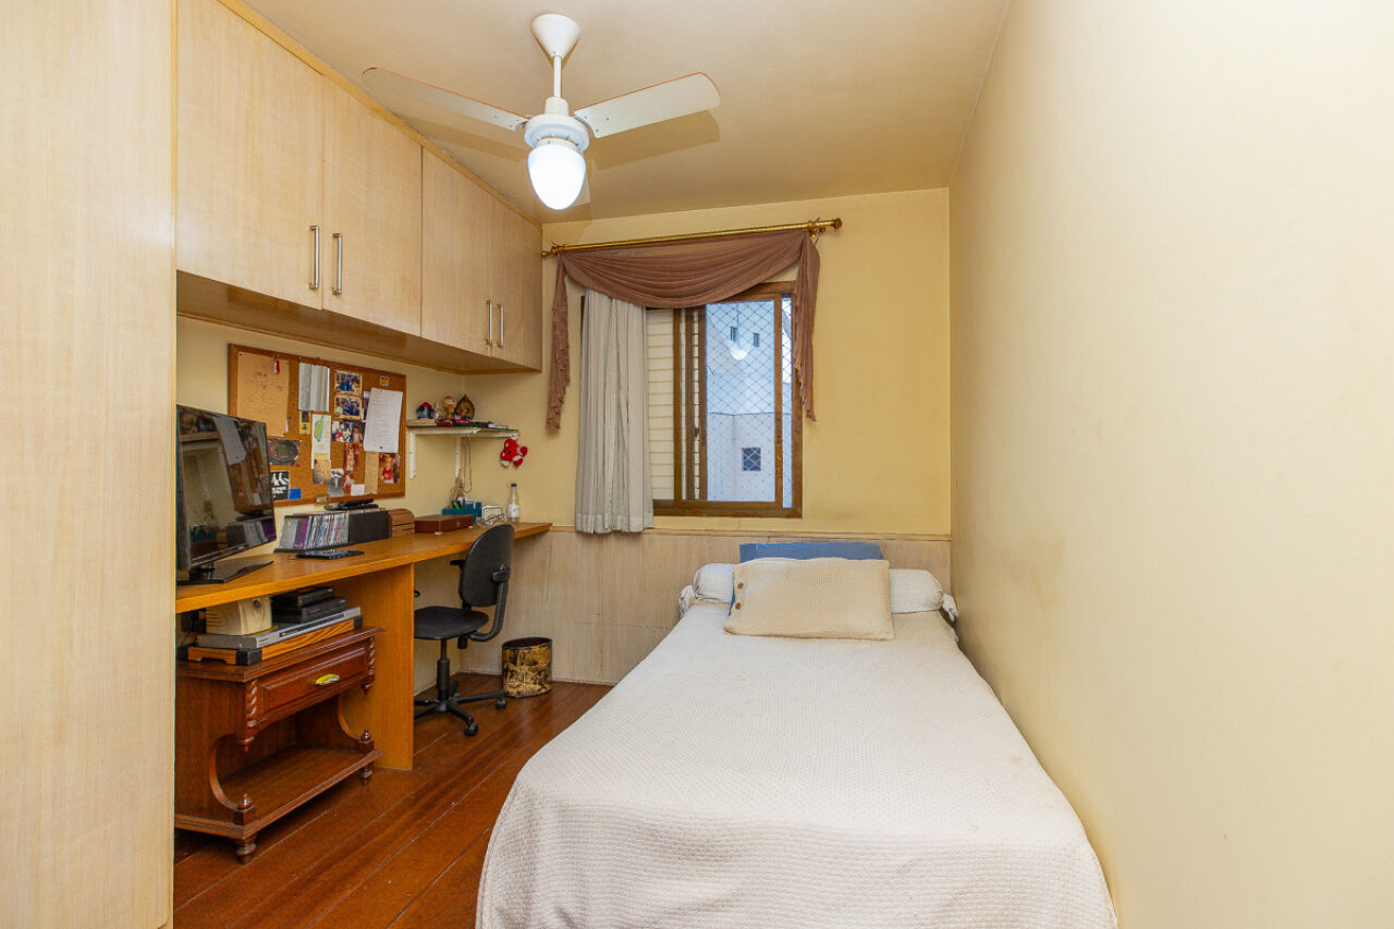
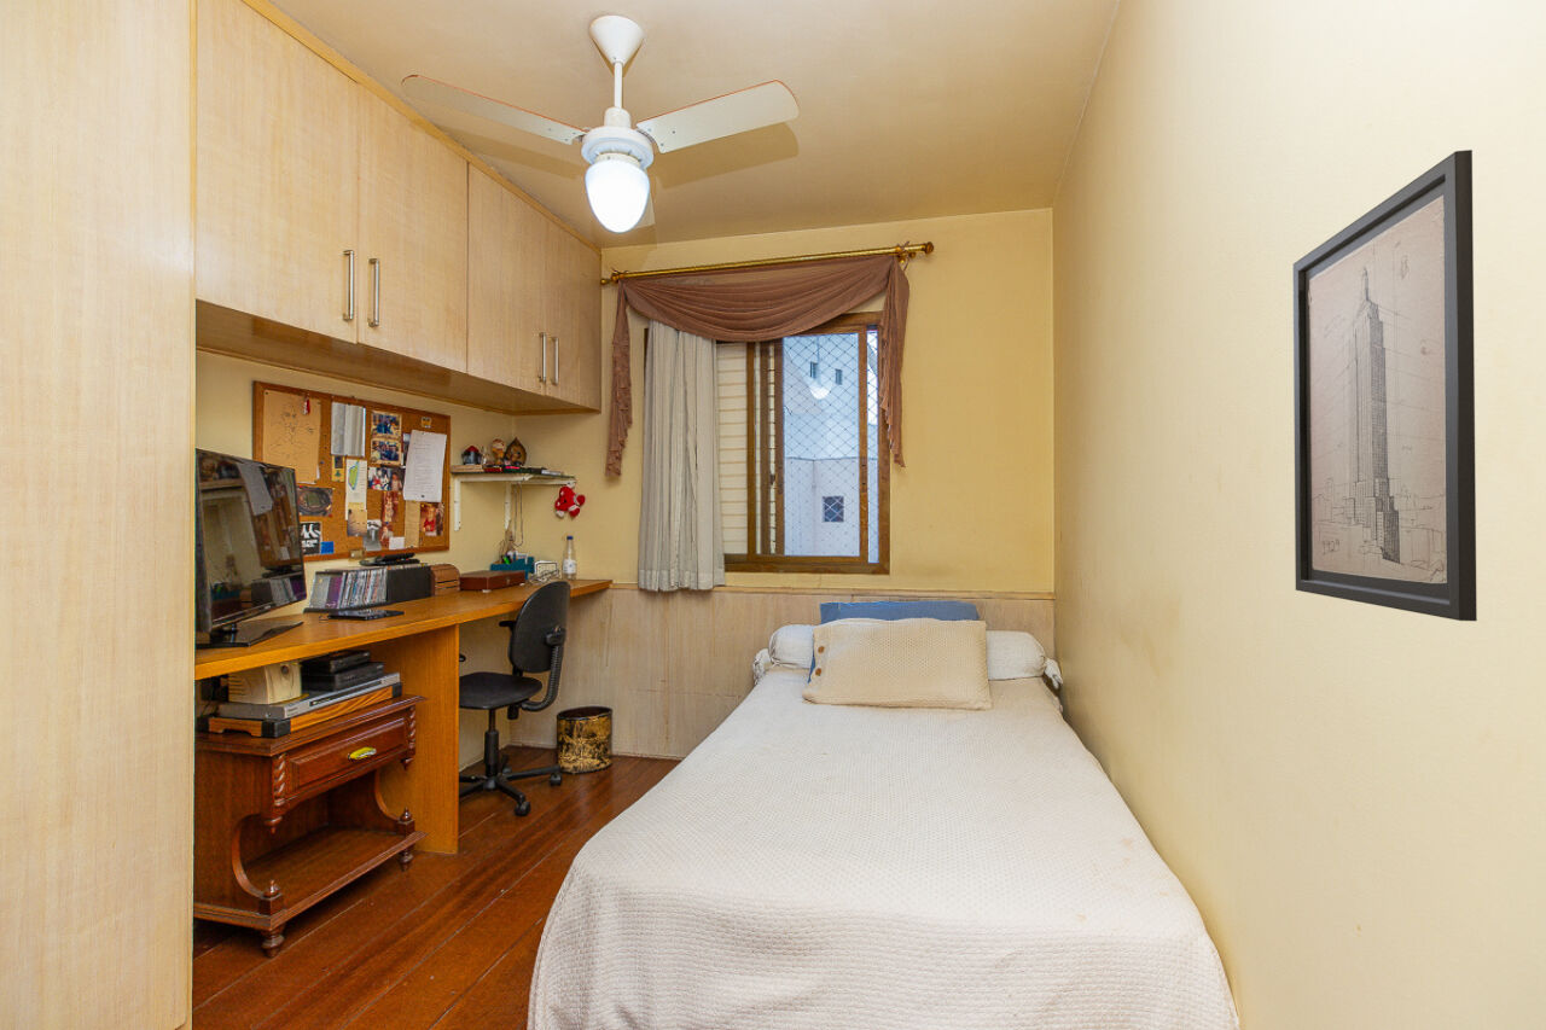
+ wall art (1367, 409)
